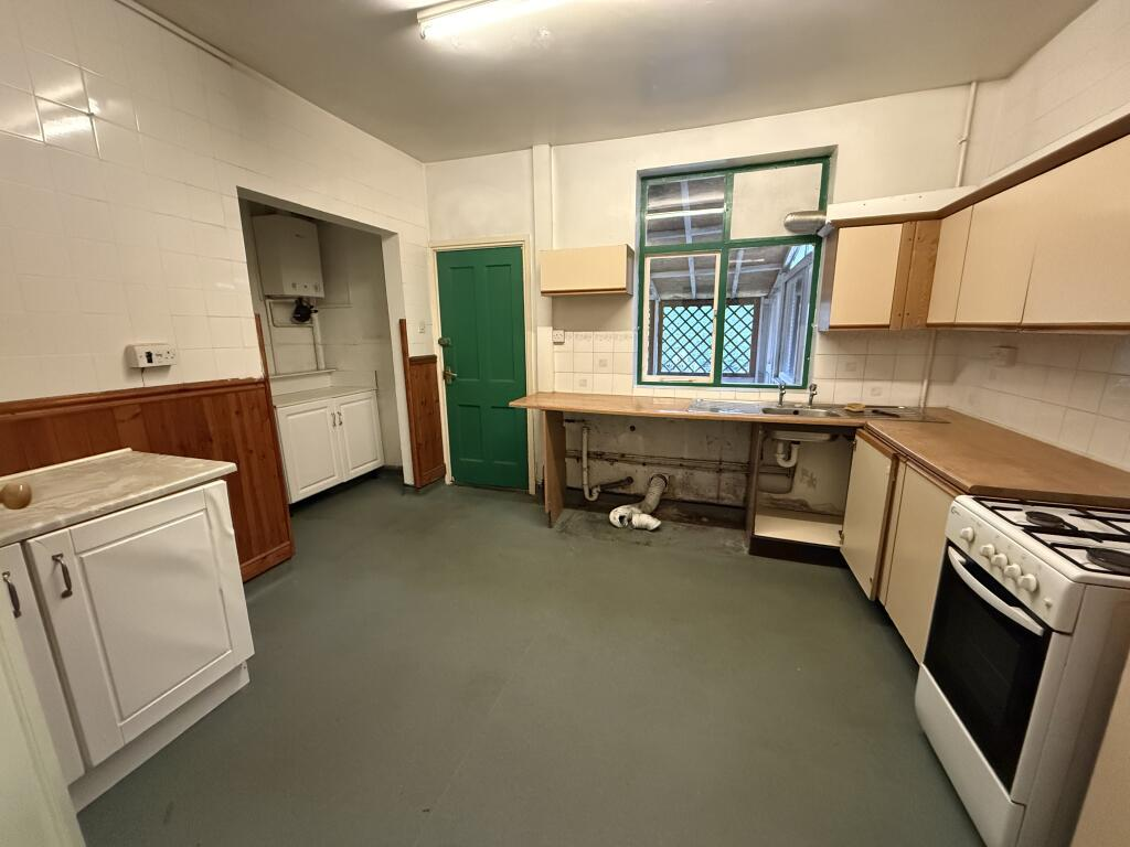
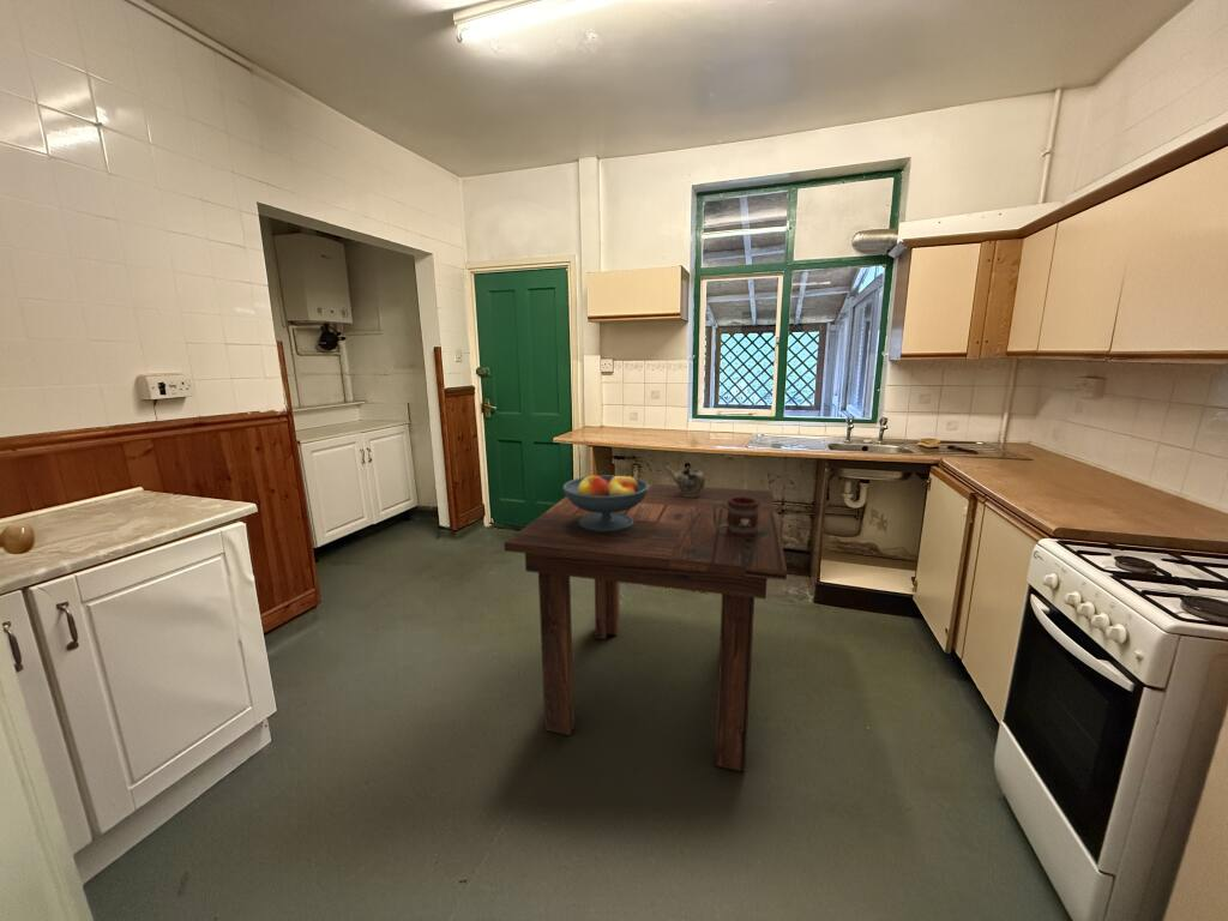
+ dining table (662, 586)
+ mug (735, 516)
+ teapot (685, 480)
+ fruit bowl (606, 496)
